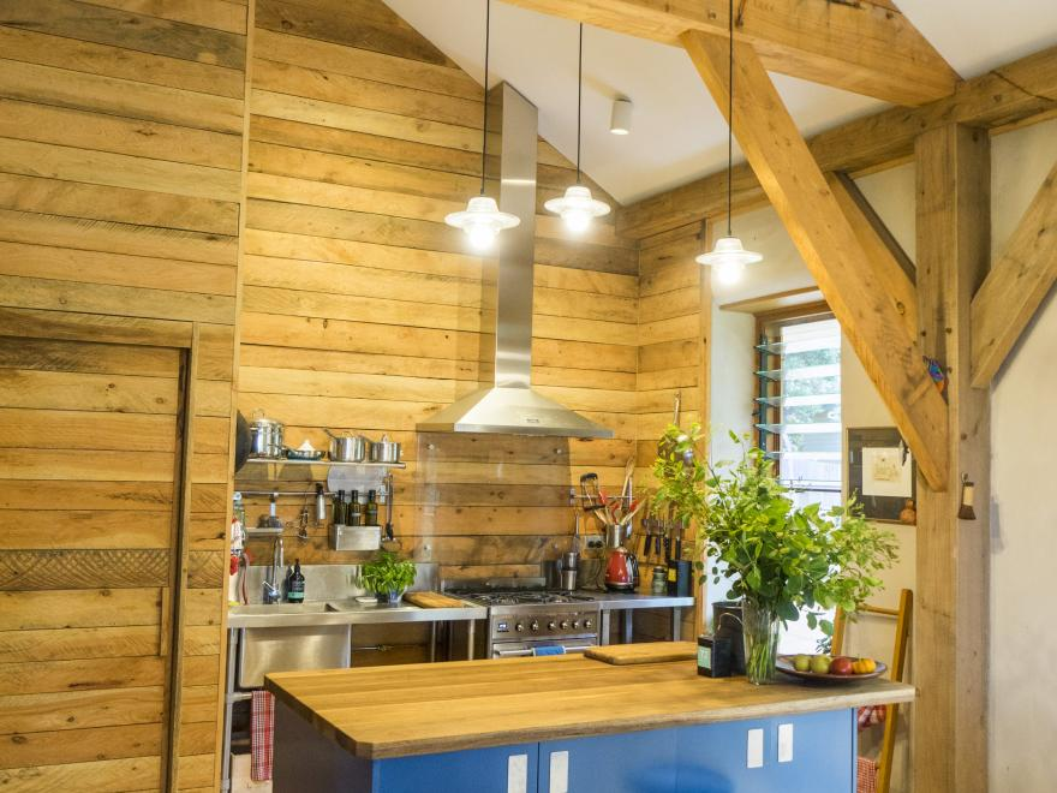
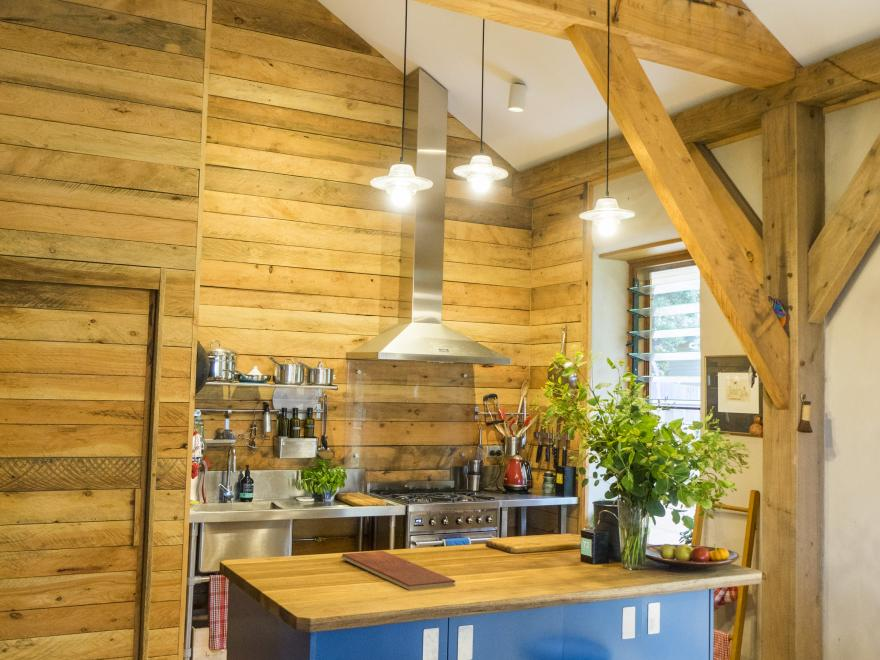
+ chopping board (394, 568)
